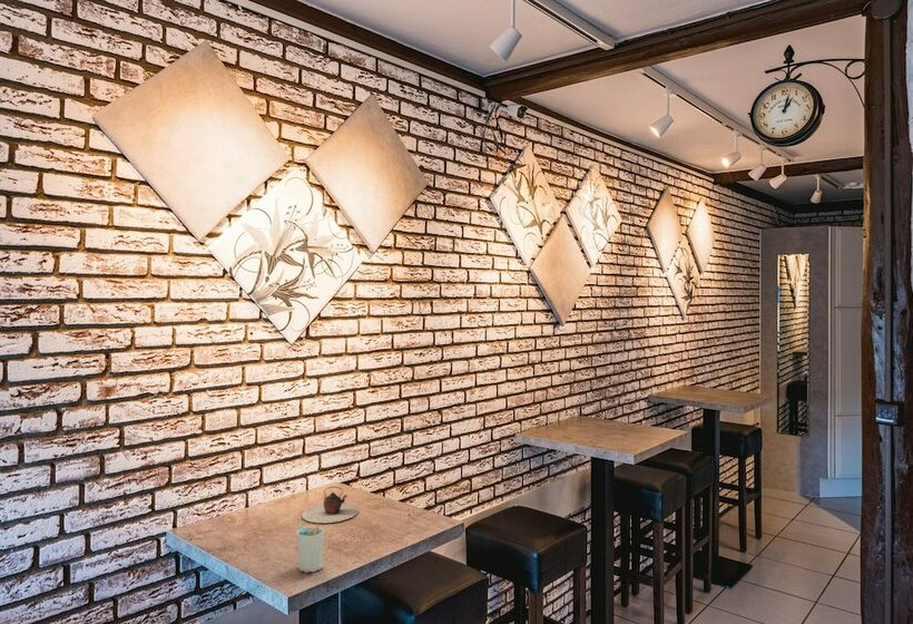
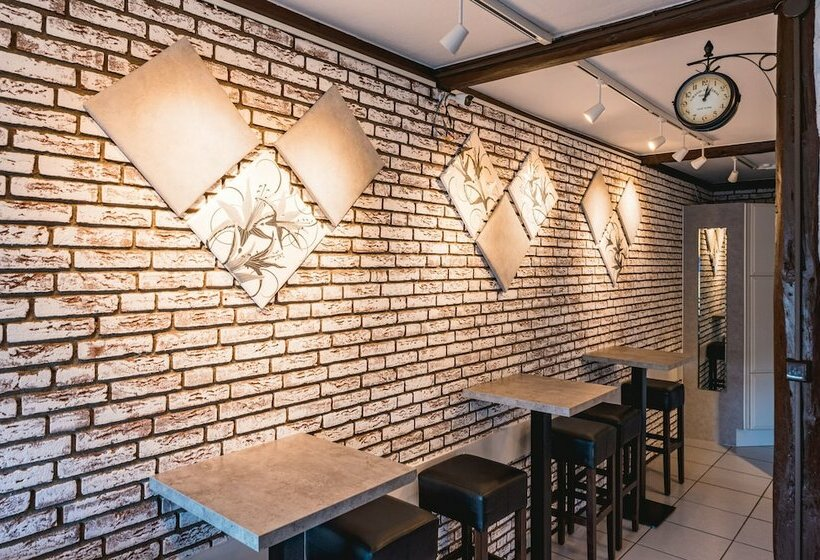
- teapot (330, 499)
- cup (311, 545)
